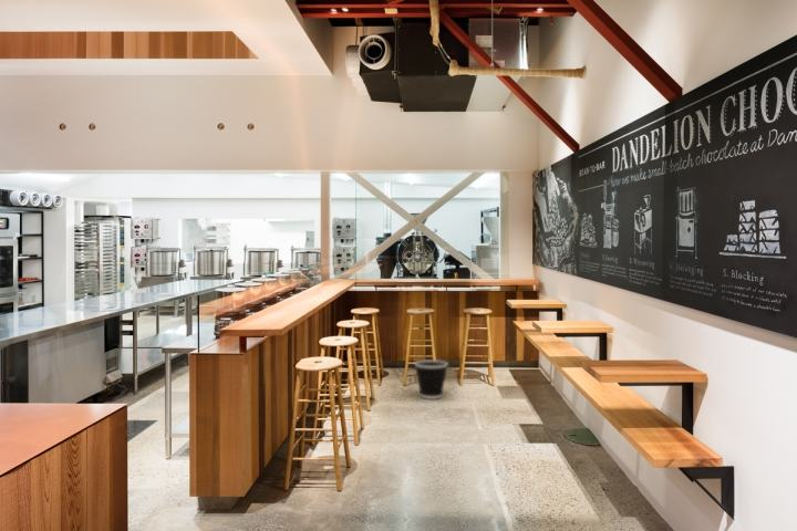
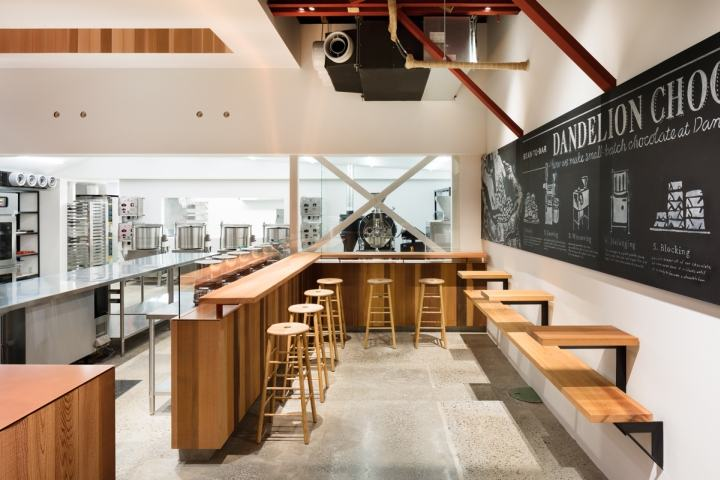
- wastebasket (431, 379)
